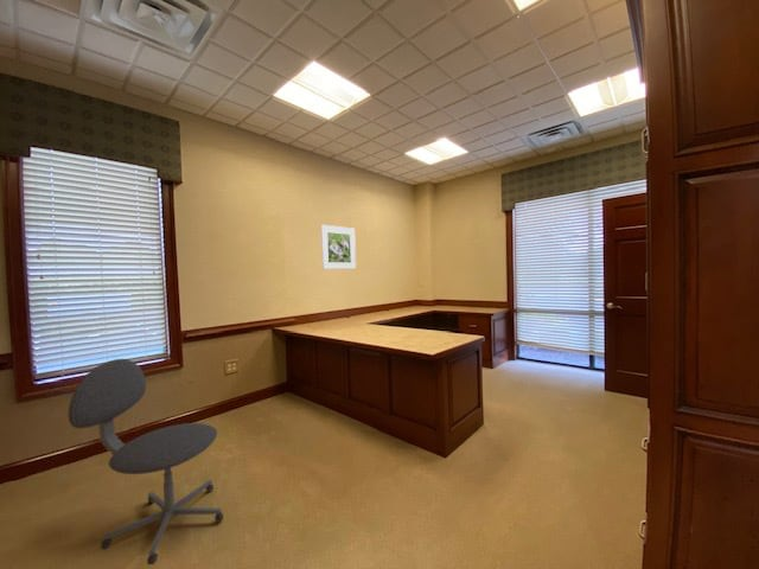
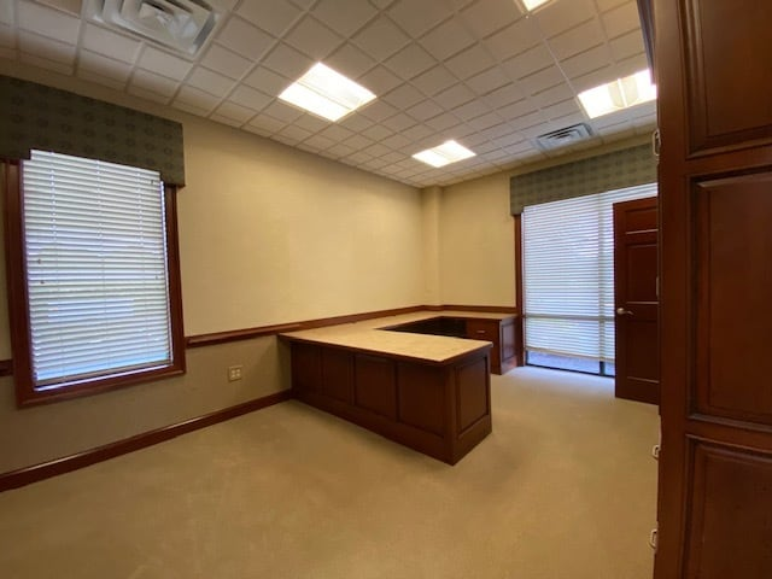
- chair (161, 441)
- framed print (339, 248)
